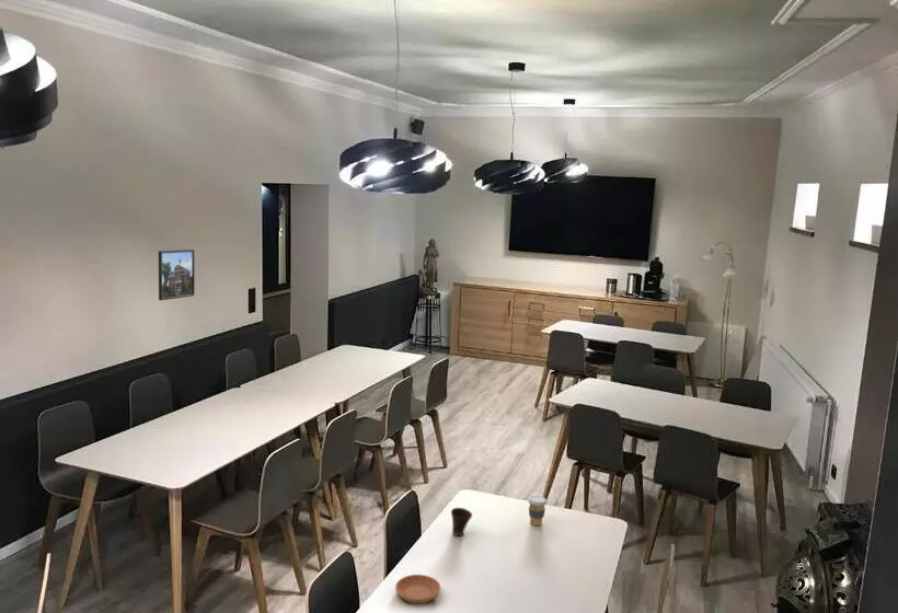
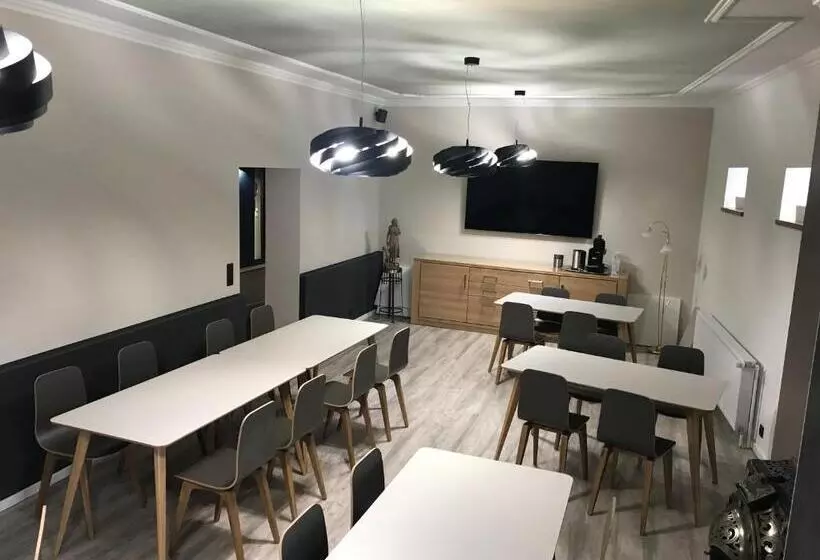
- coffee cup (537, 510)
- cup (461, 522)
- saucer (417, 589)
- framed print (176, 274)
